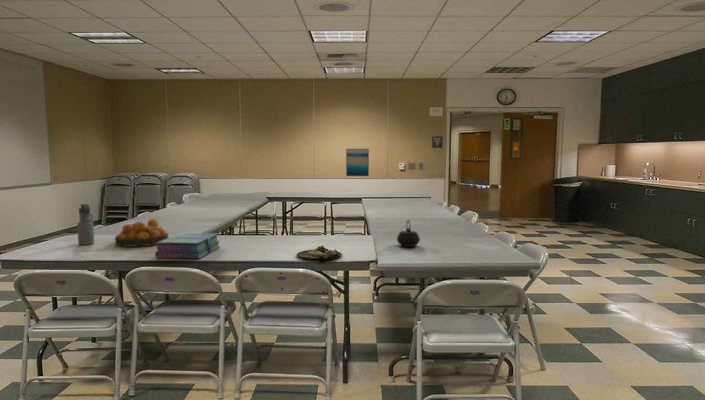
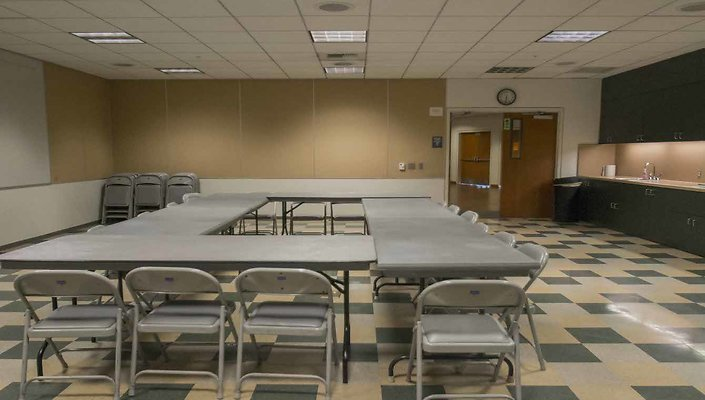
- water bottle (85, 224)
- wall art (357, 162)
- fruit bowl (142, 231)
- kettle (408, 233)
- stack of books (189, 244)
- dinner plate (319, 251)
